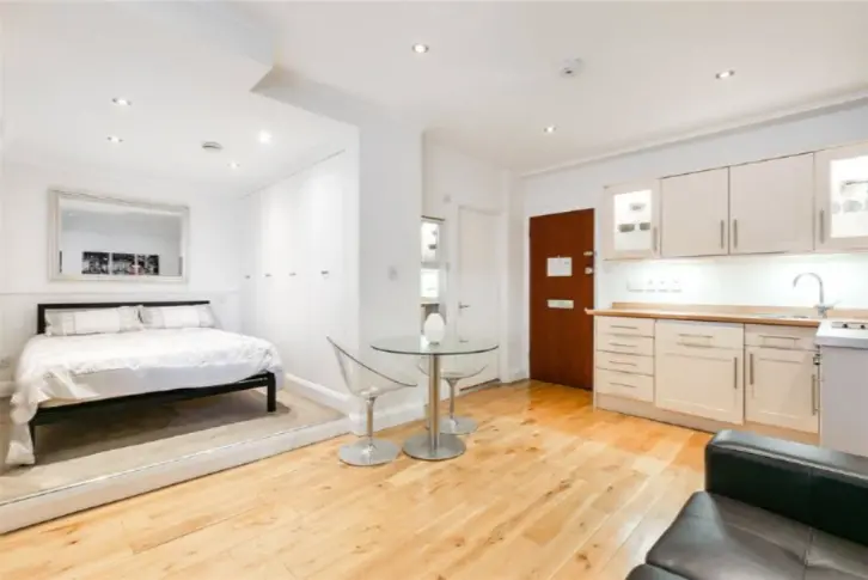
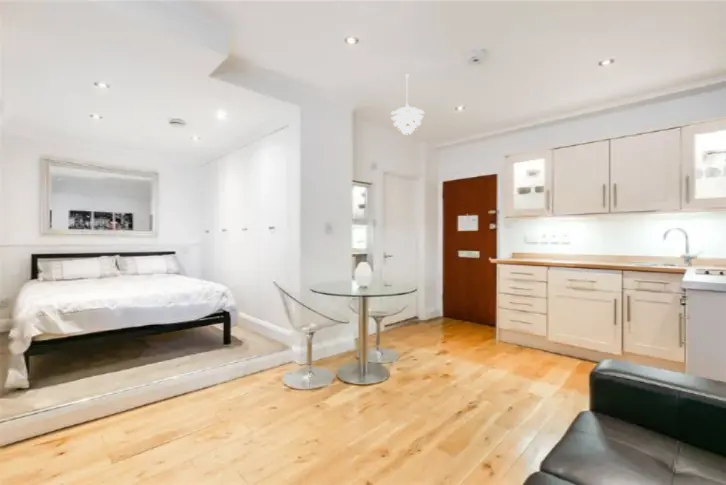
+ pendant light (407, 104)
